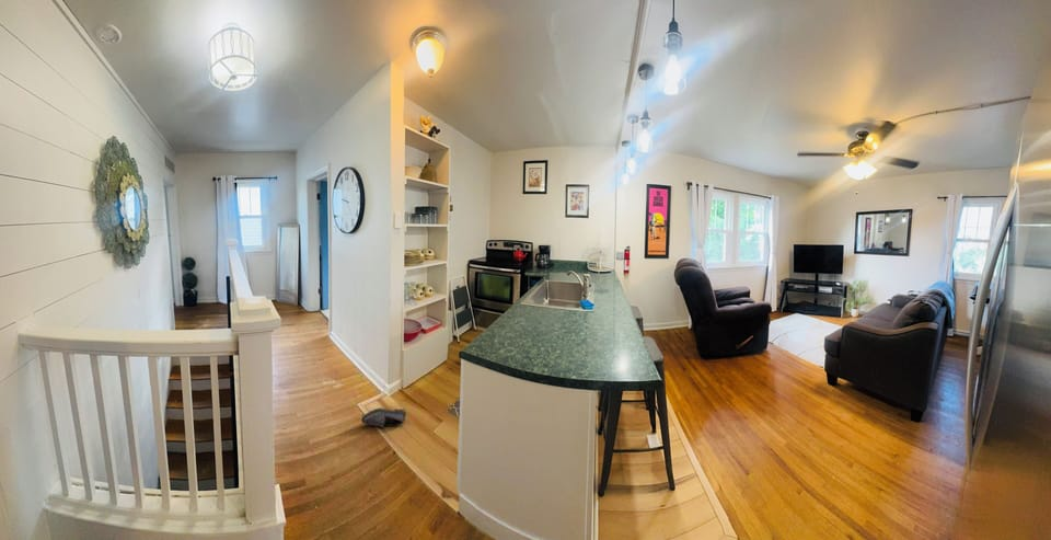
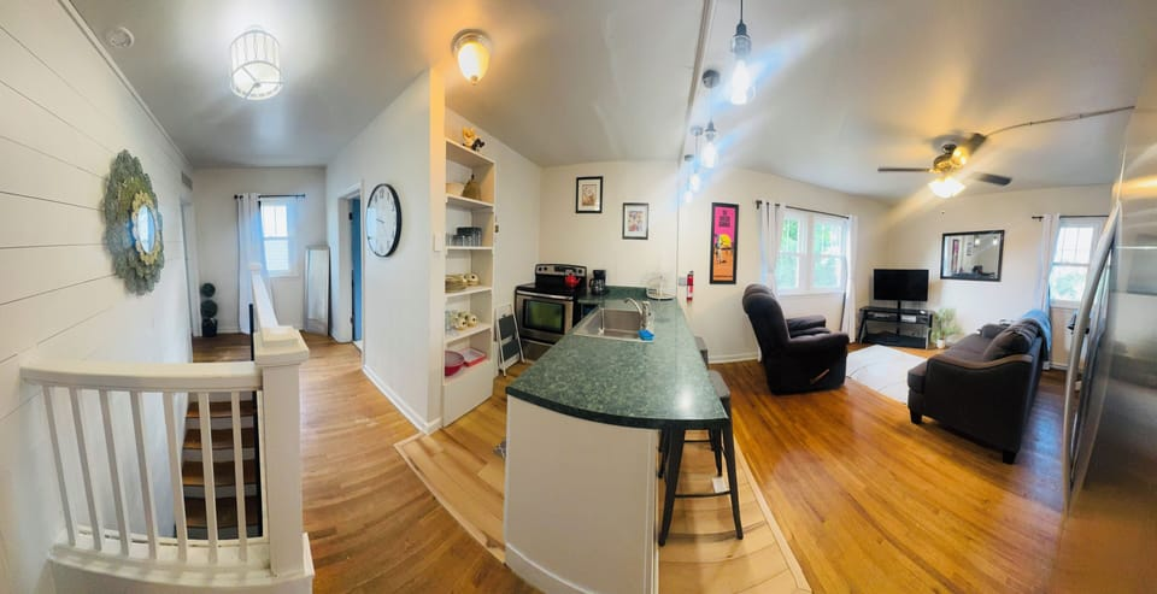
- shoe (384, 417)
